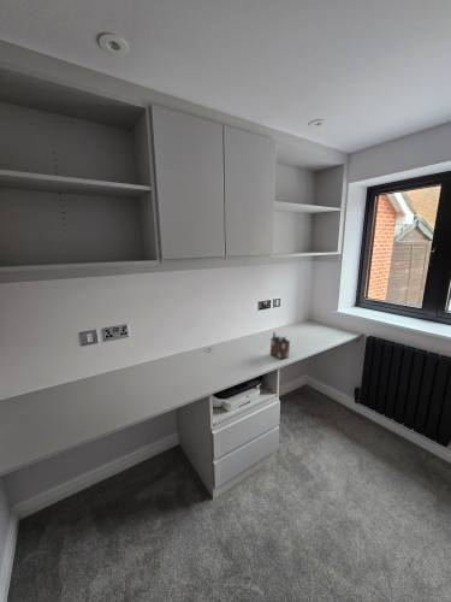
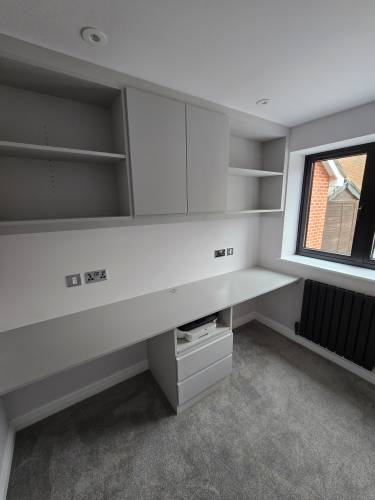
- desk organizer (279, 344)
